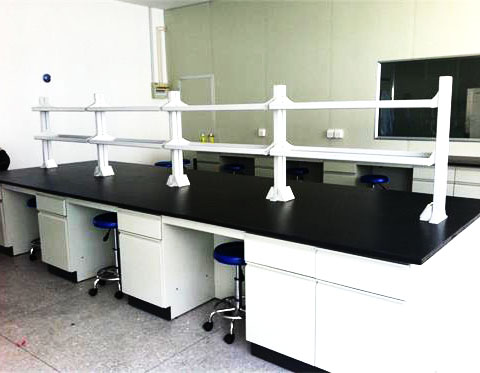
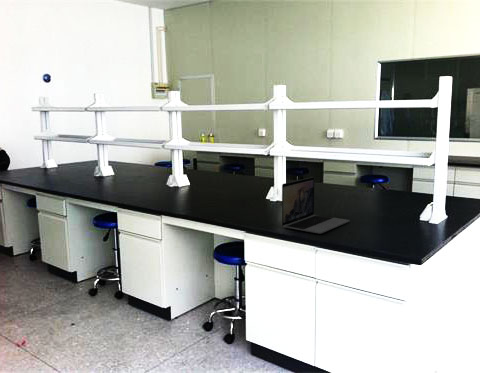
+ laptop (313, 203)
